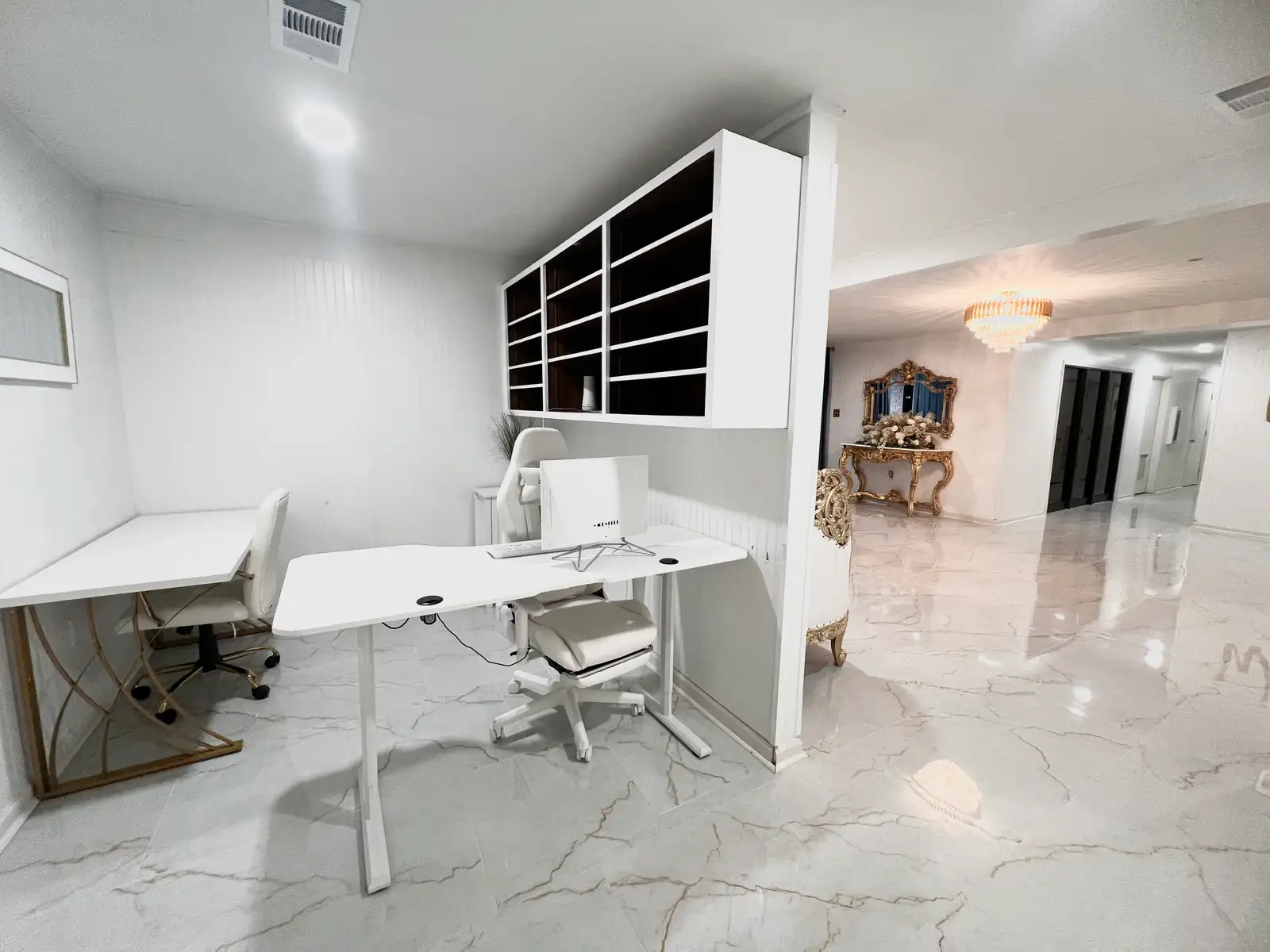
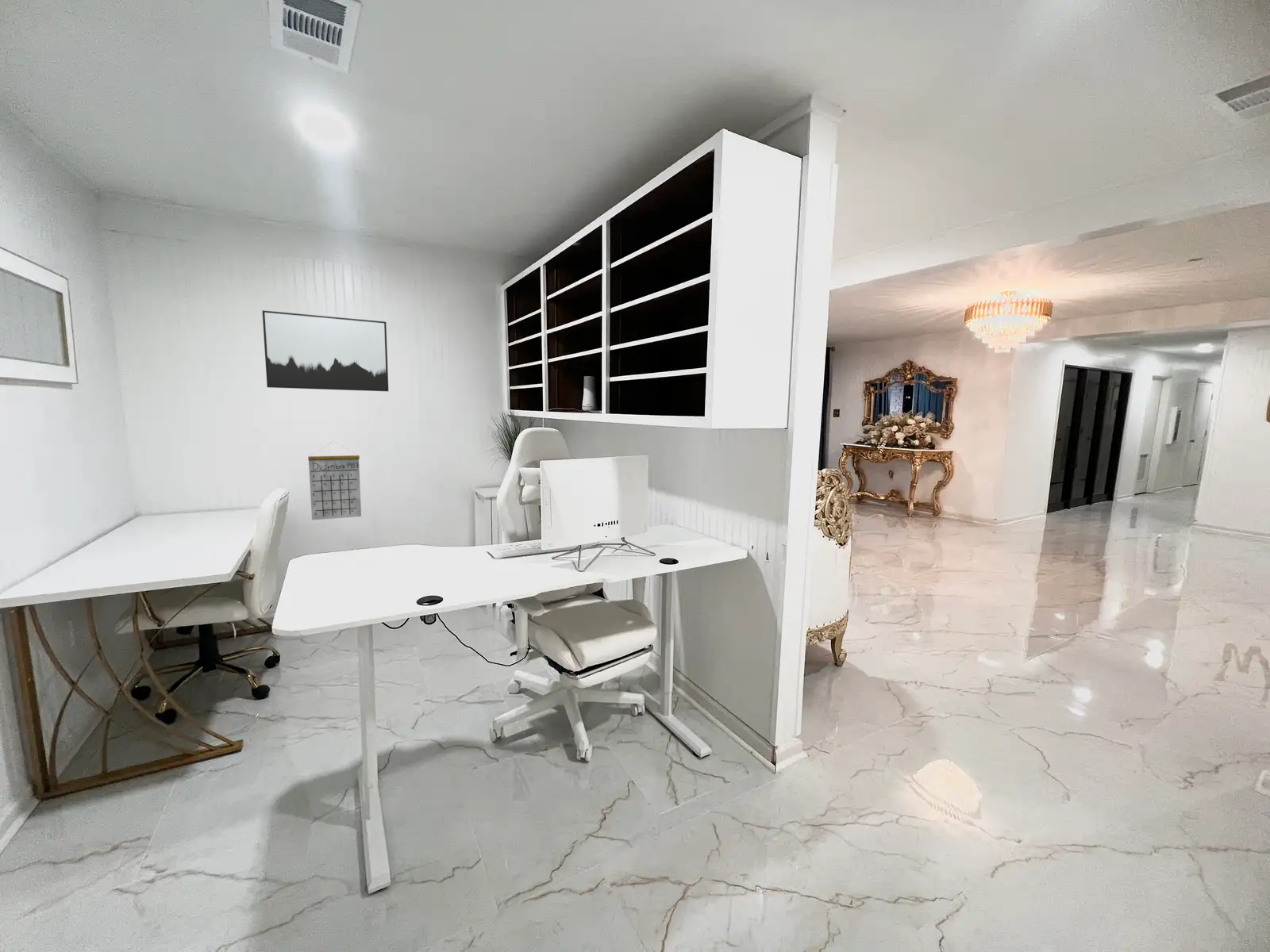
+ calendar (335, 479)
+ wall art (329, 353)
